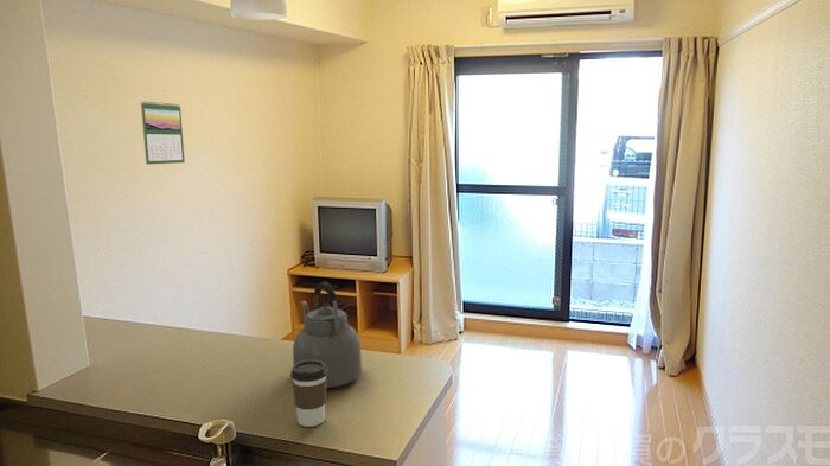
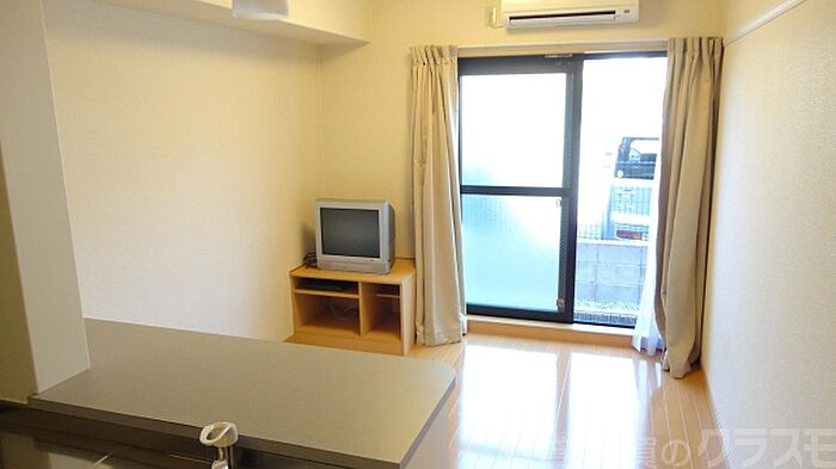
- coffee cup (309, 392)
- calendar (164, 133)
- kettle (319, 325)
